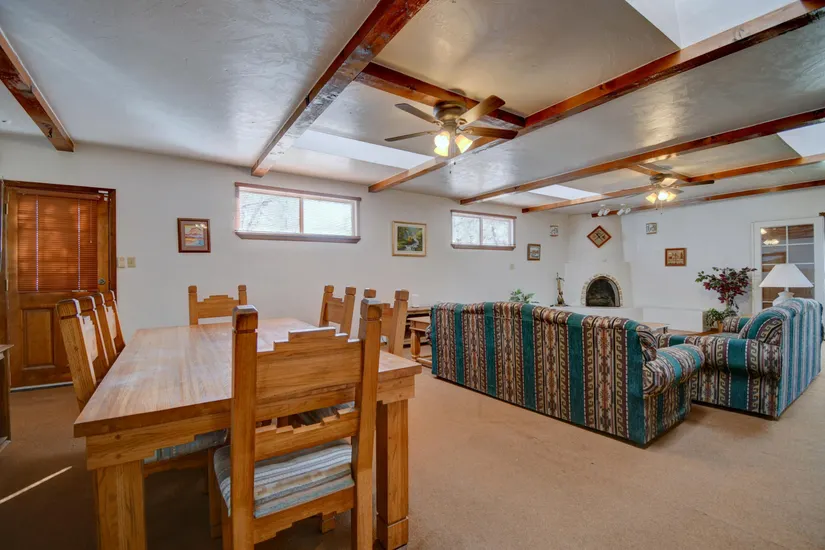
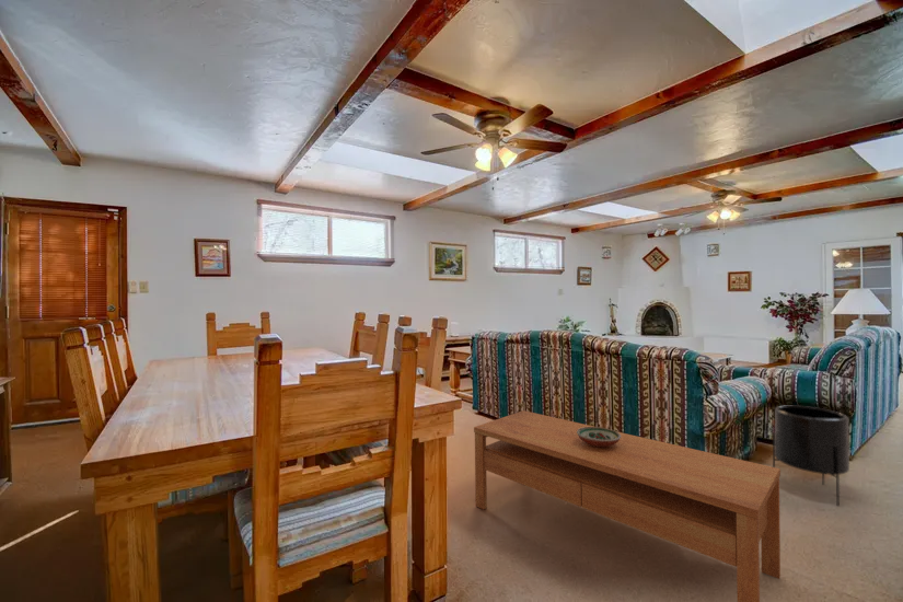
+ coffee table (604, 489)
+ planter (810, 451)
+ decorative bowl (598, 438)
